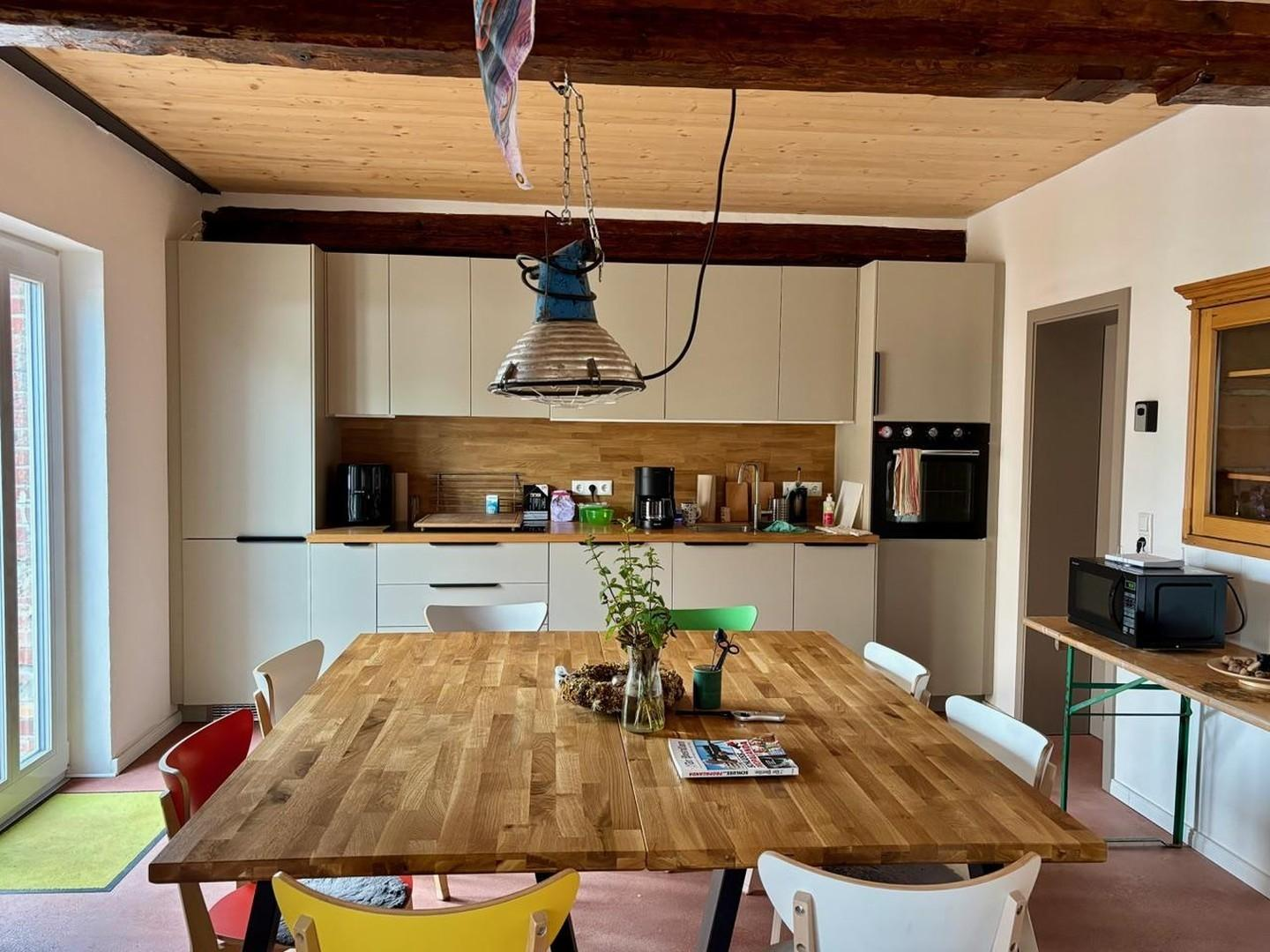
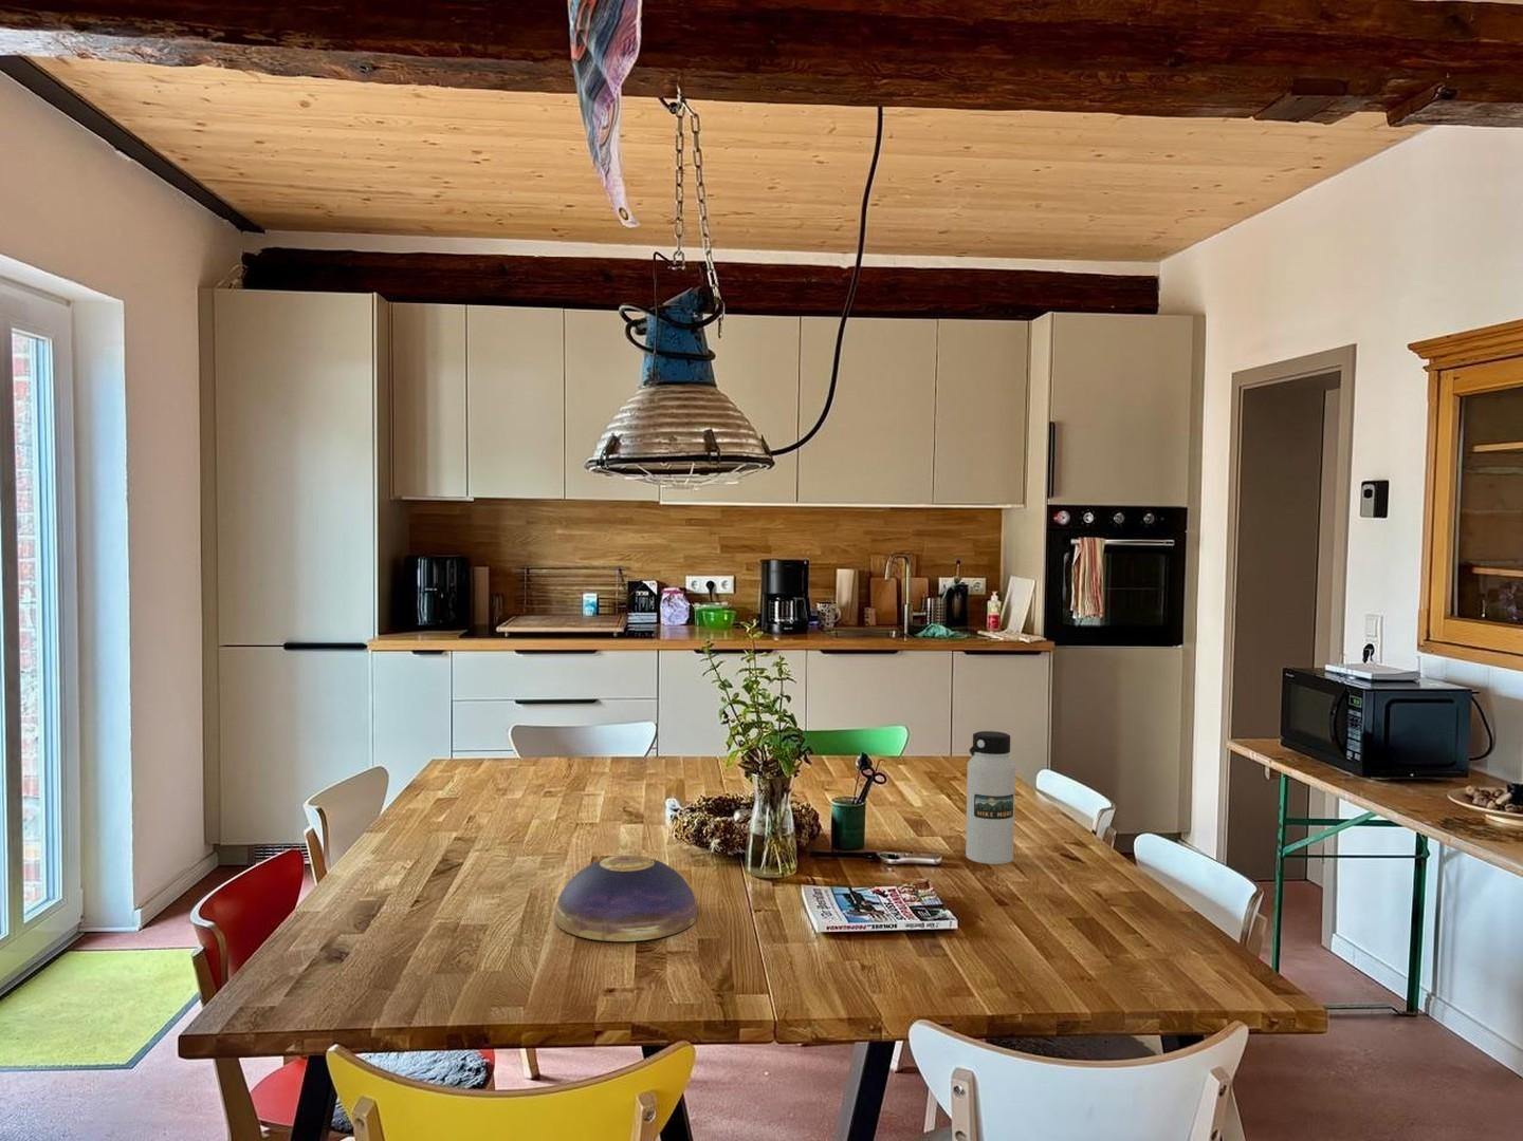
+ water bottle (991, 796)
+ decorative bowl (626, 887)
